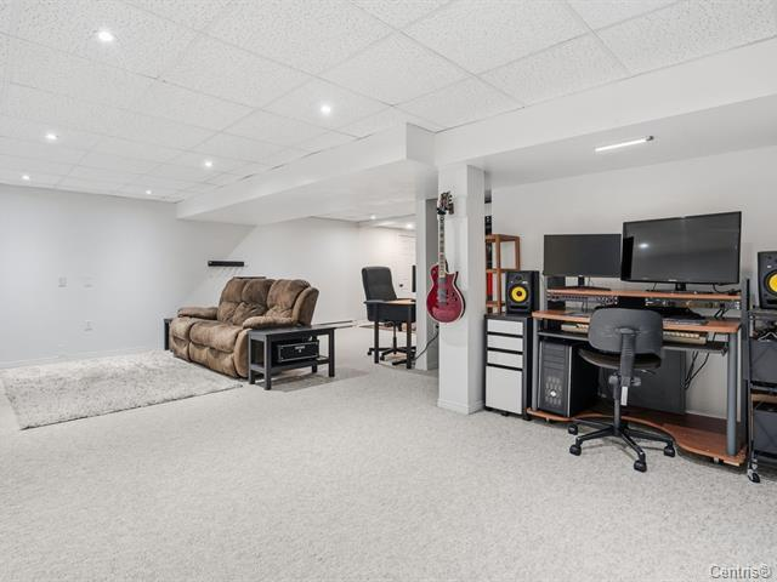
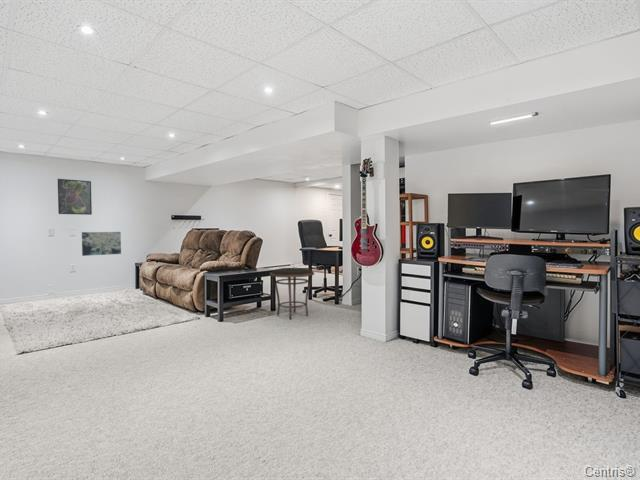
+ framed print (75, 197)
+ side table (293, 292)
+ wall art (102, 243)
